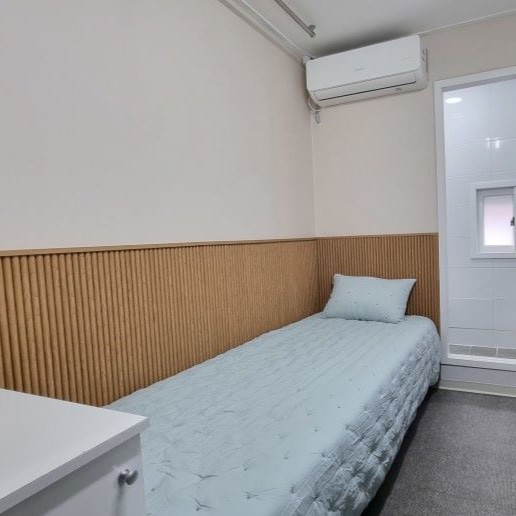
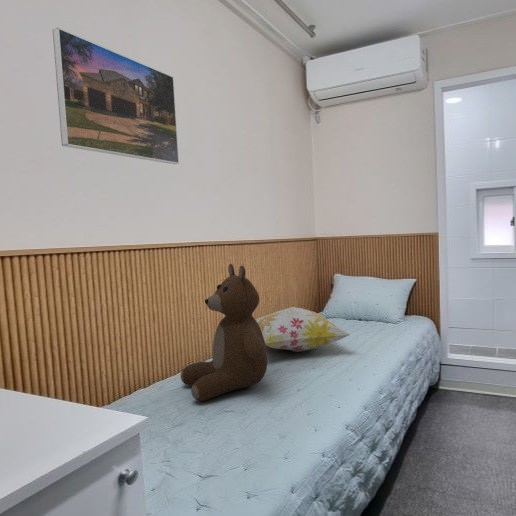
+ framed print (125, 106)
+ bear (222, 327)
+ decorative pillow (293, 329)
